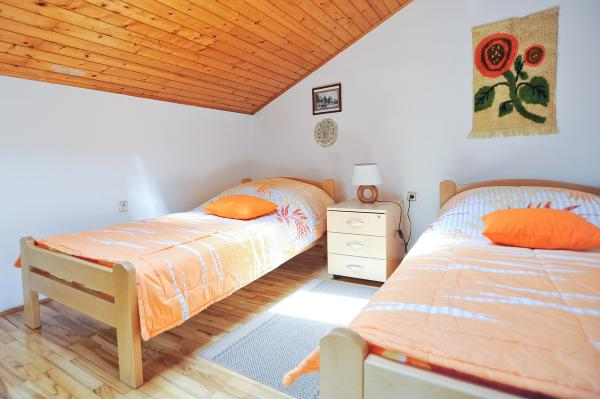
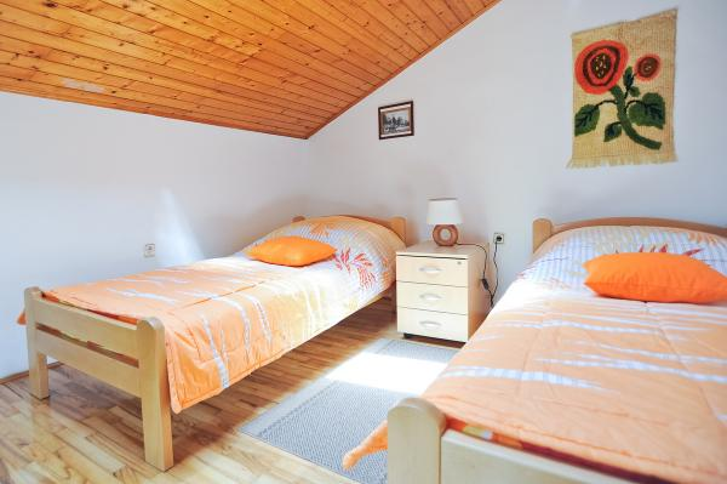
- decorative plate (325, 132)
